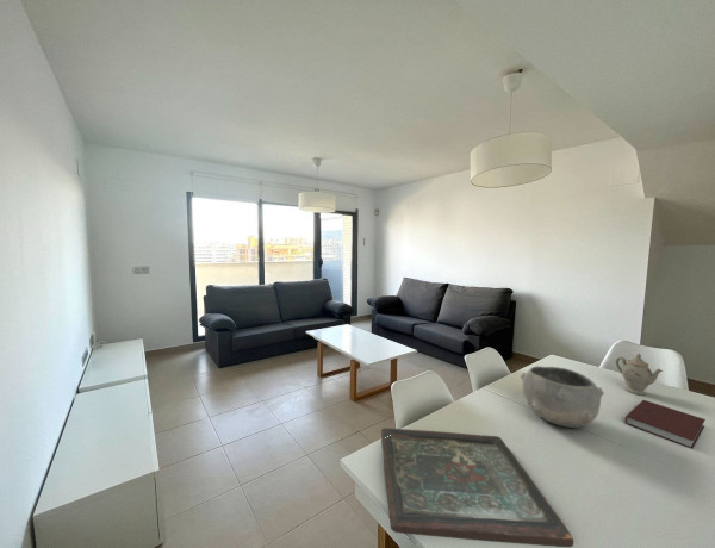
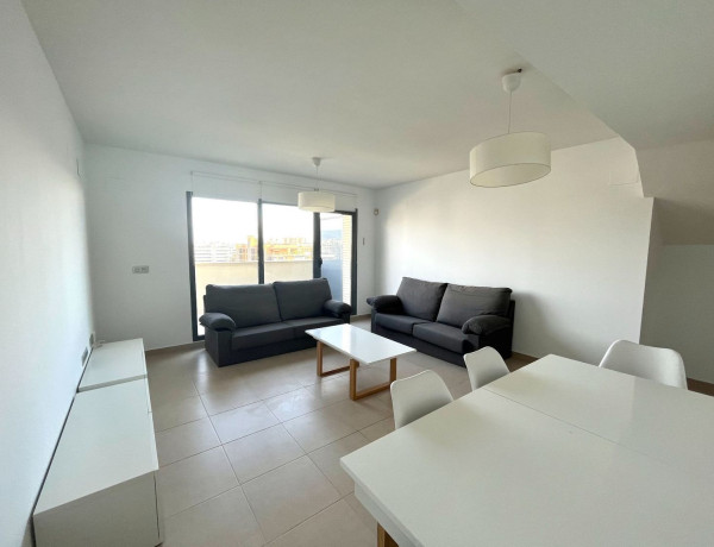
- bowl (558, 396)
- notebook (664, 421)
- chinaware (636, 372)
- board game (455, 473)
